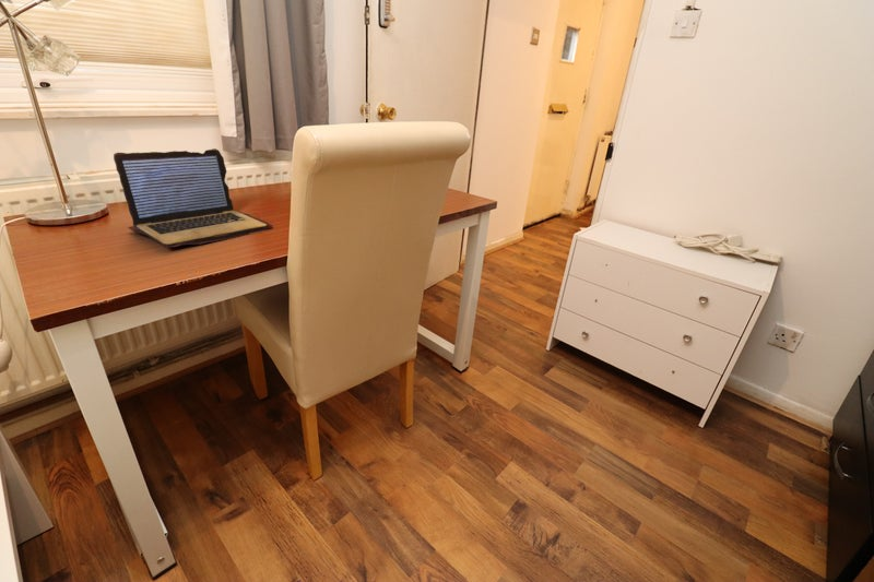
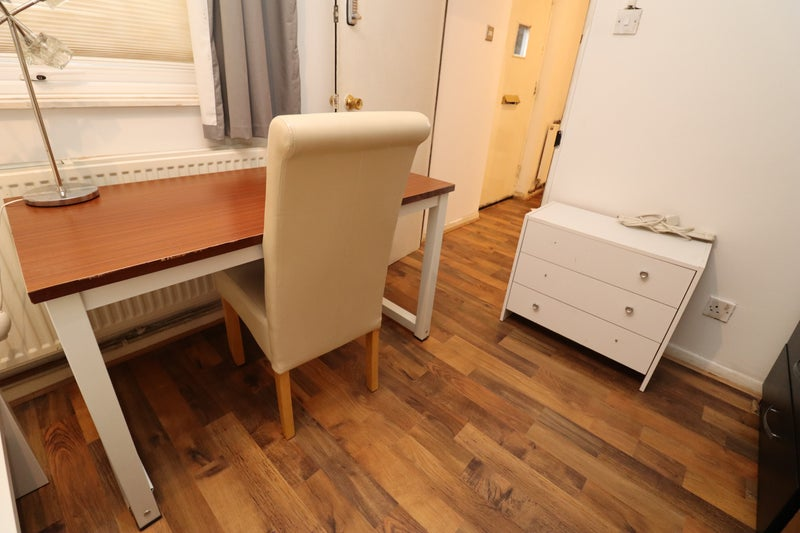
- laptop (197, 194)
